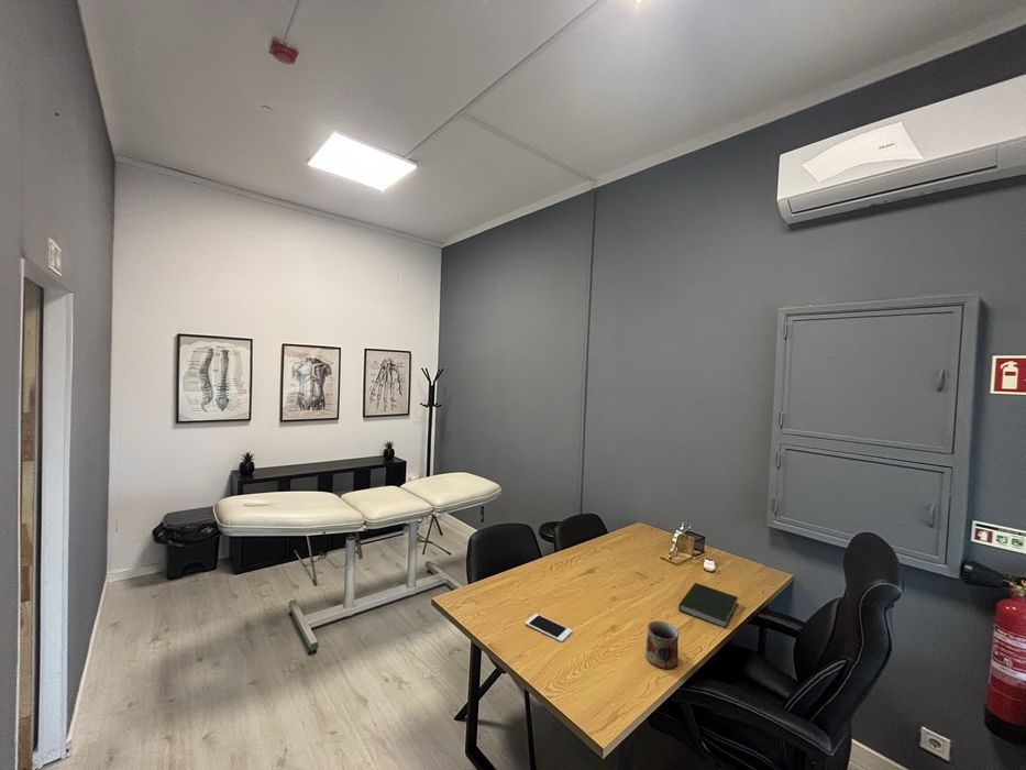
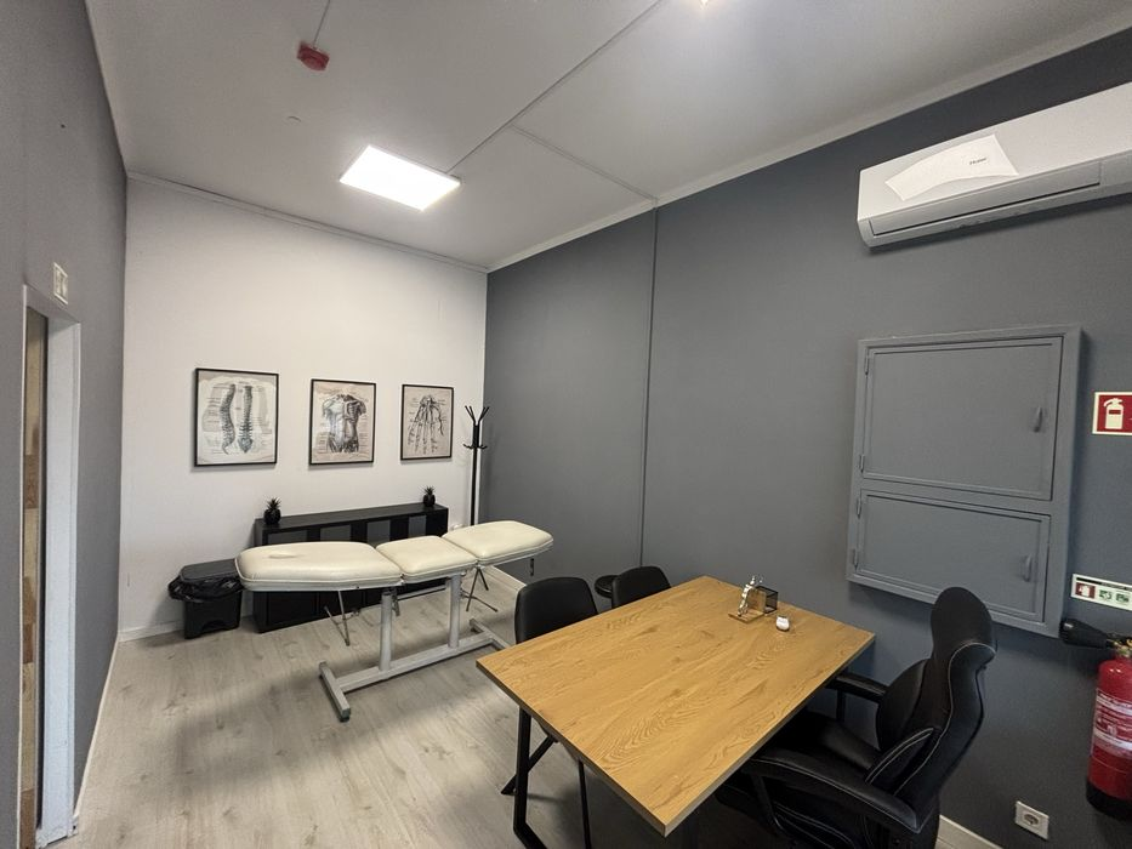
- cell phone (548, 627)
- book (708, 603)
- mug (662, 642)
